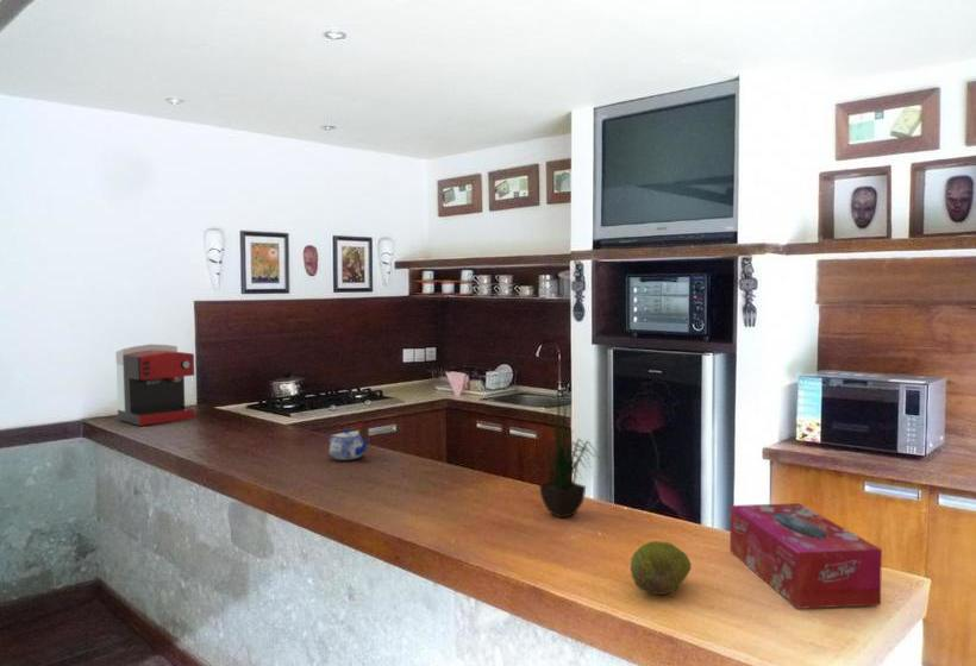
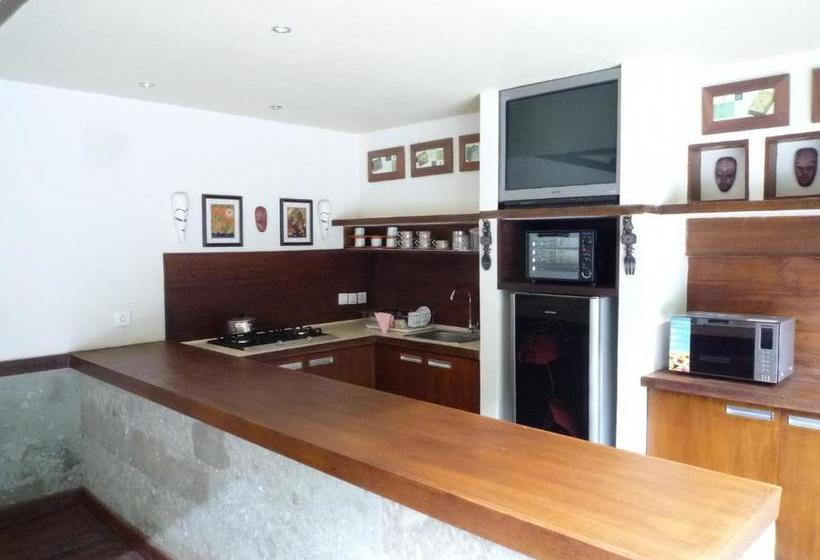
- fruit (661, 564)
- coffee maker (158, 382)
- potted plant (567, 446)
- teapot (349, 444)
- tissue box (797, 549)
